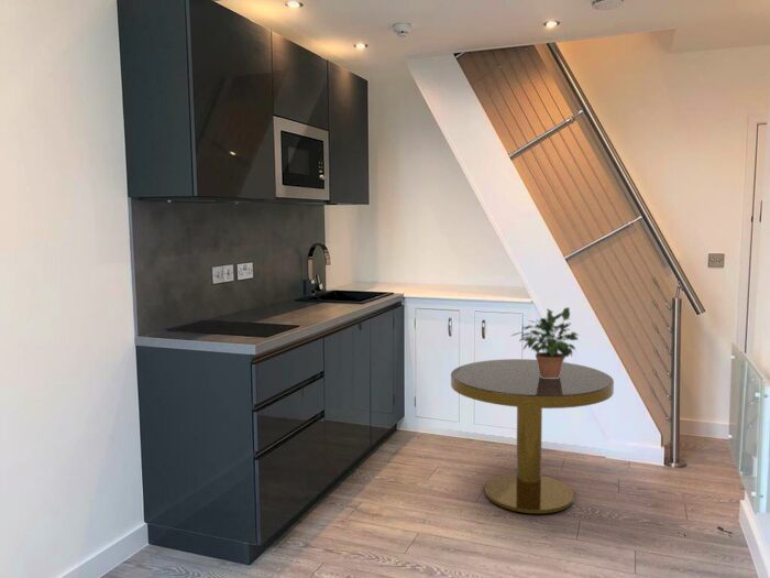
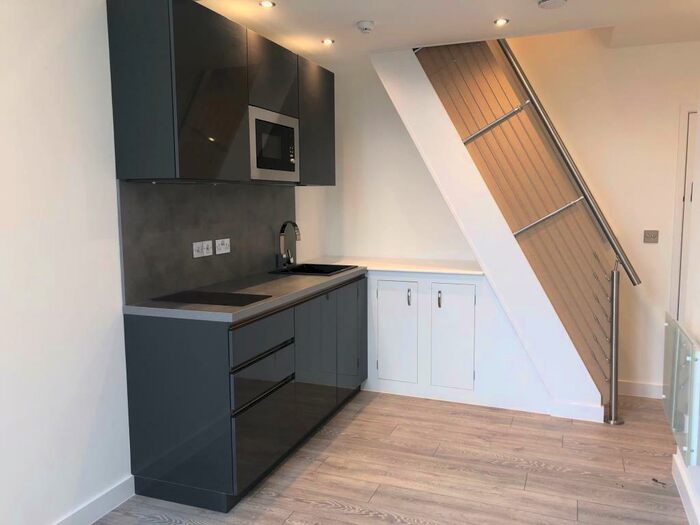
- potted plant (544, 341)
- side table (529, 435)
